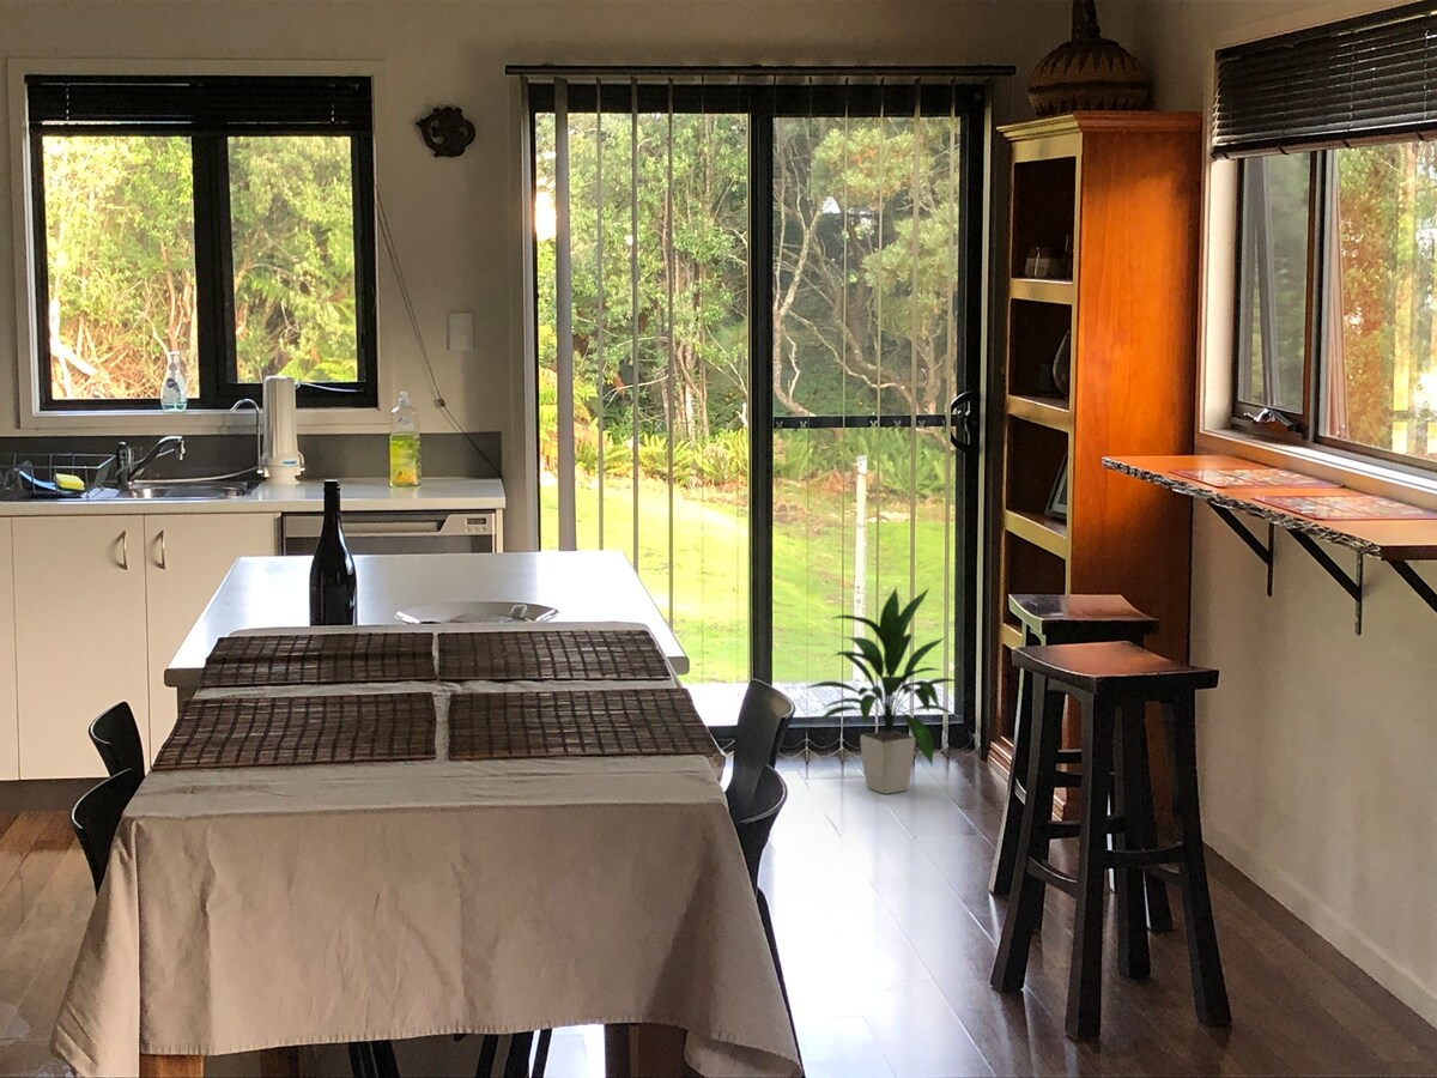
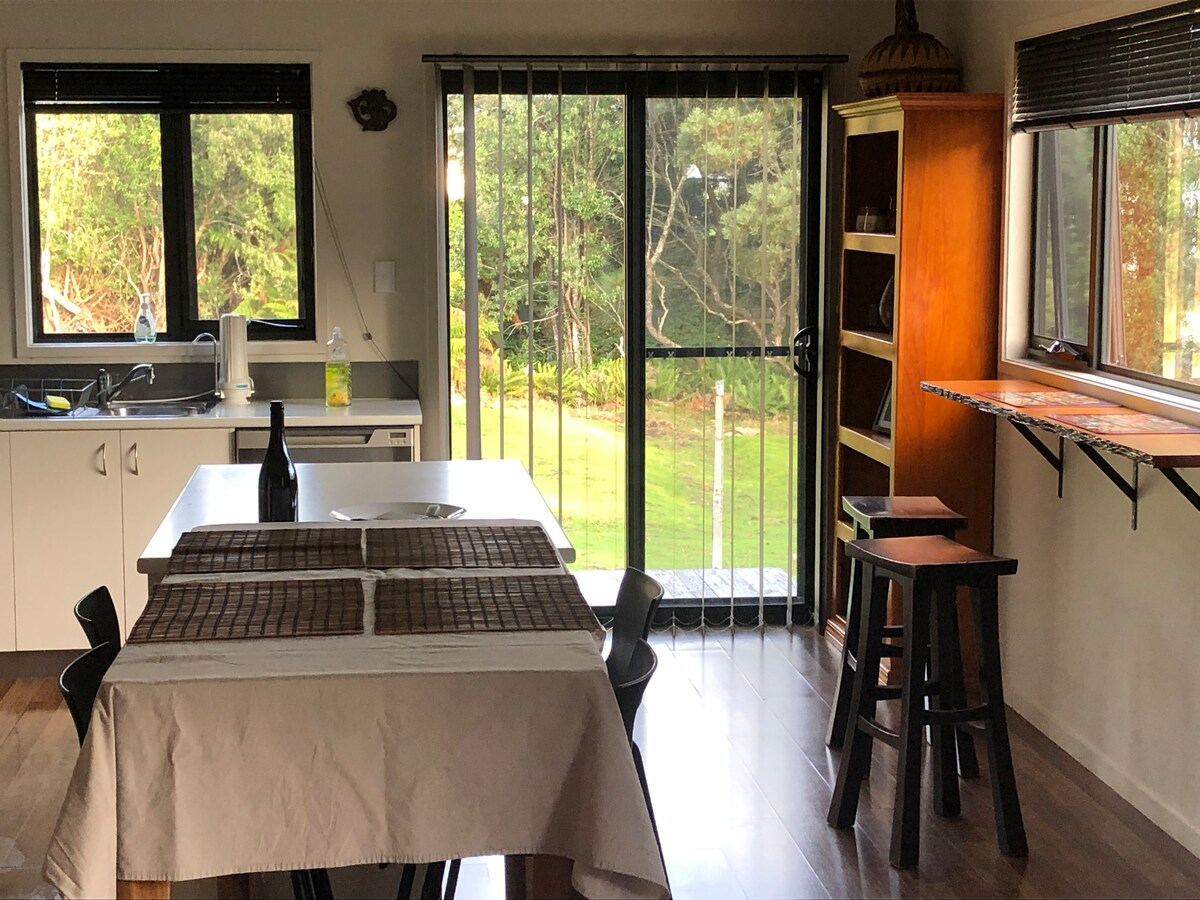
- indoor plant (887, 690)
